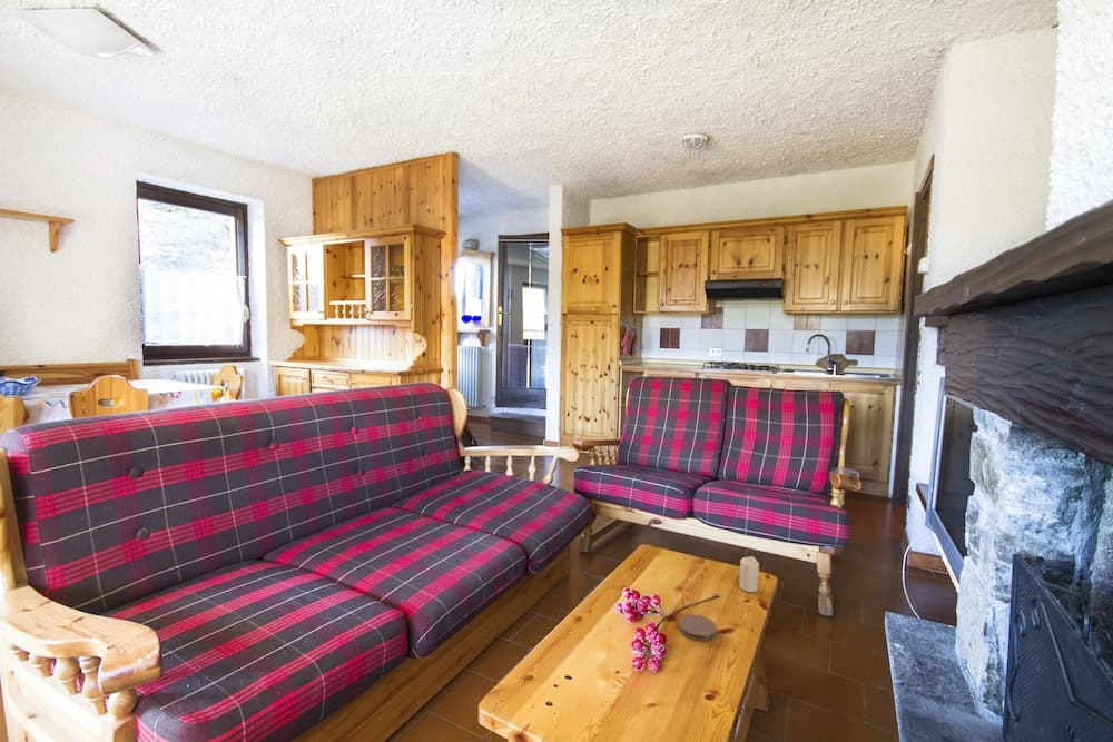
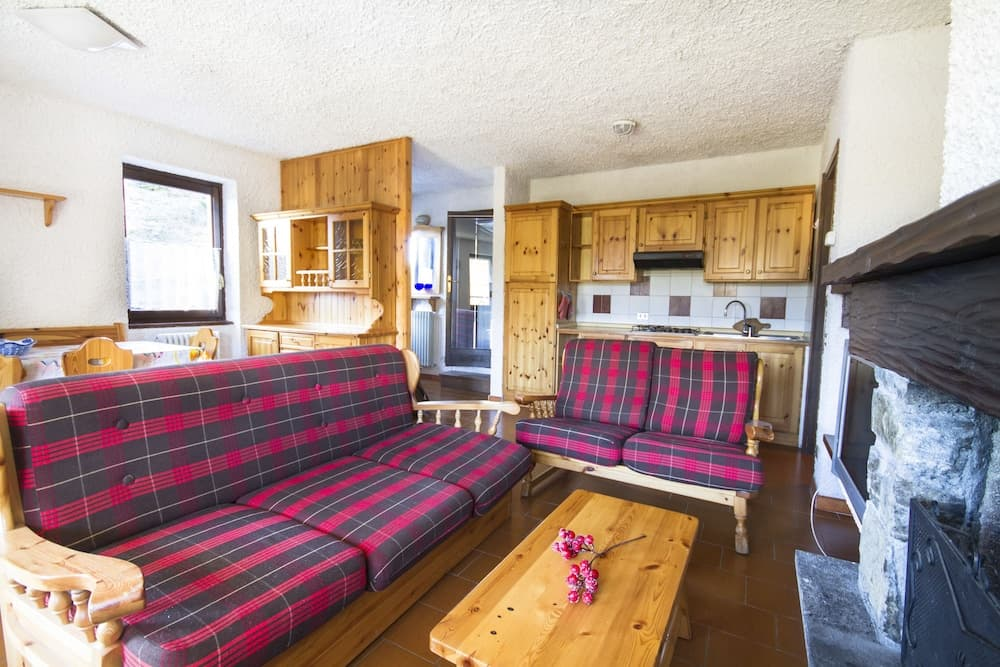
- coaster (697, 626)
- candle (749, 573)
